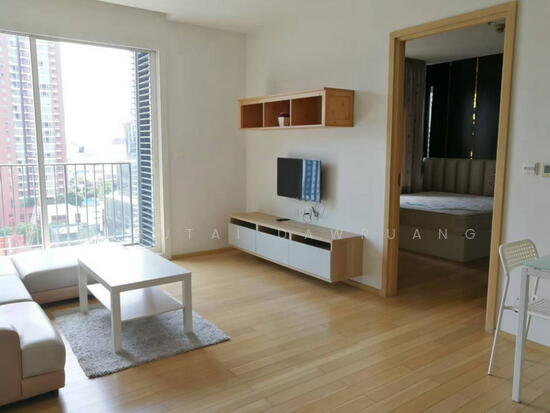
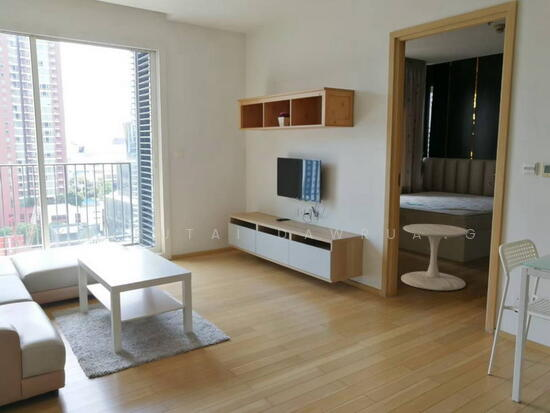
+ side table (433, 255)
